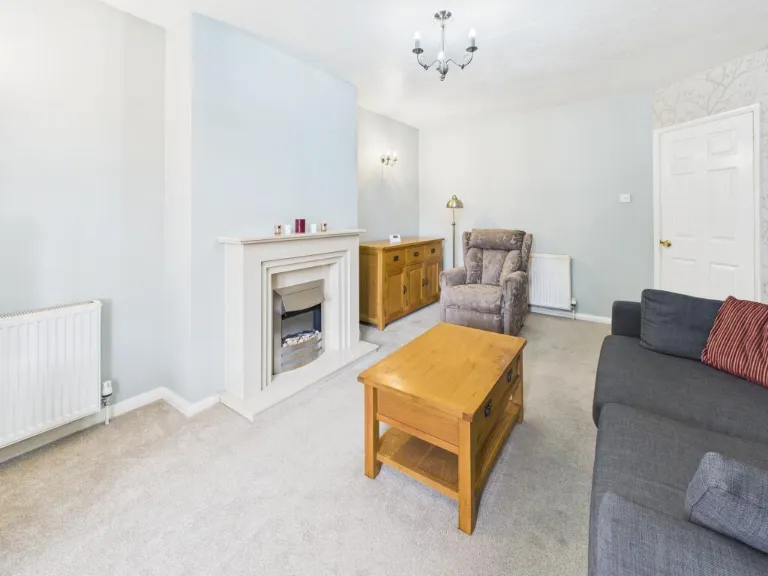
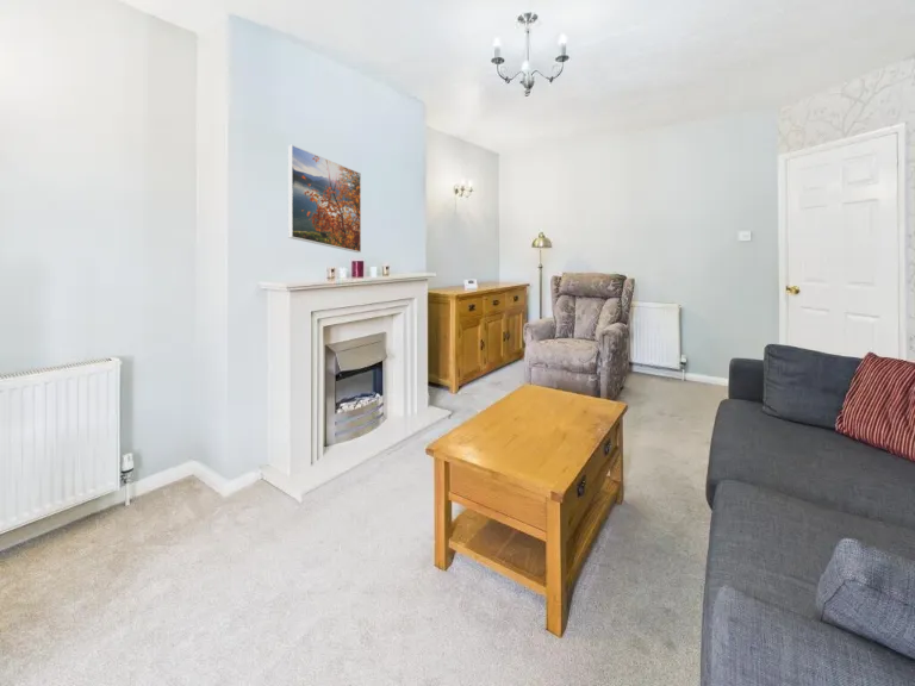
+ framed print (326, 202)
